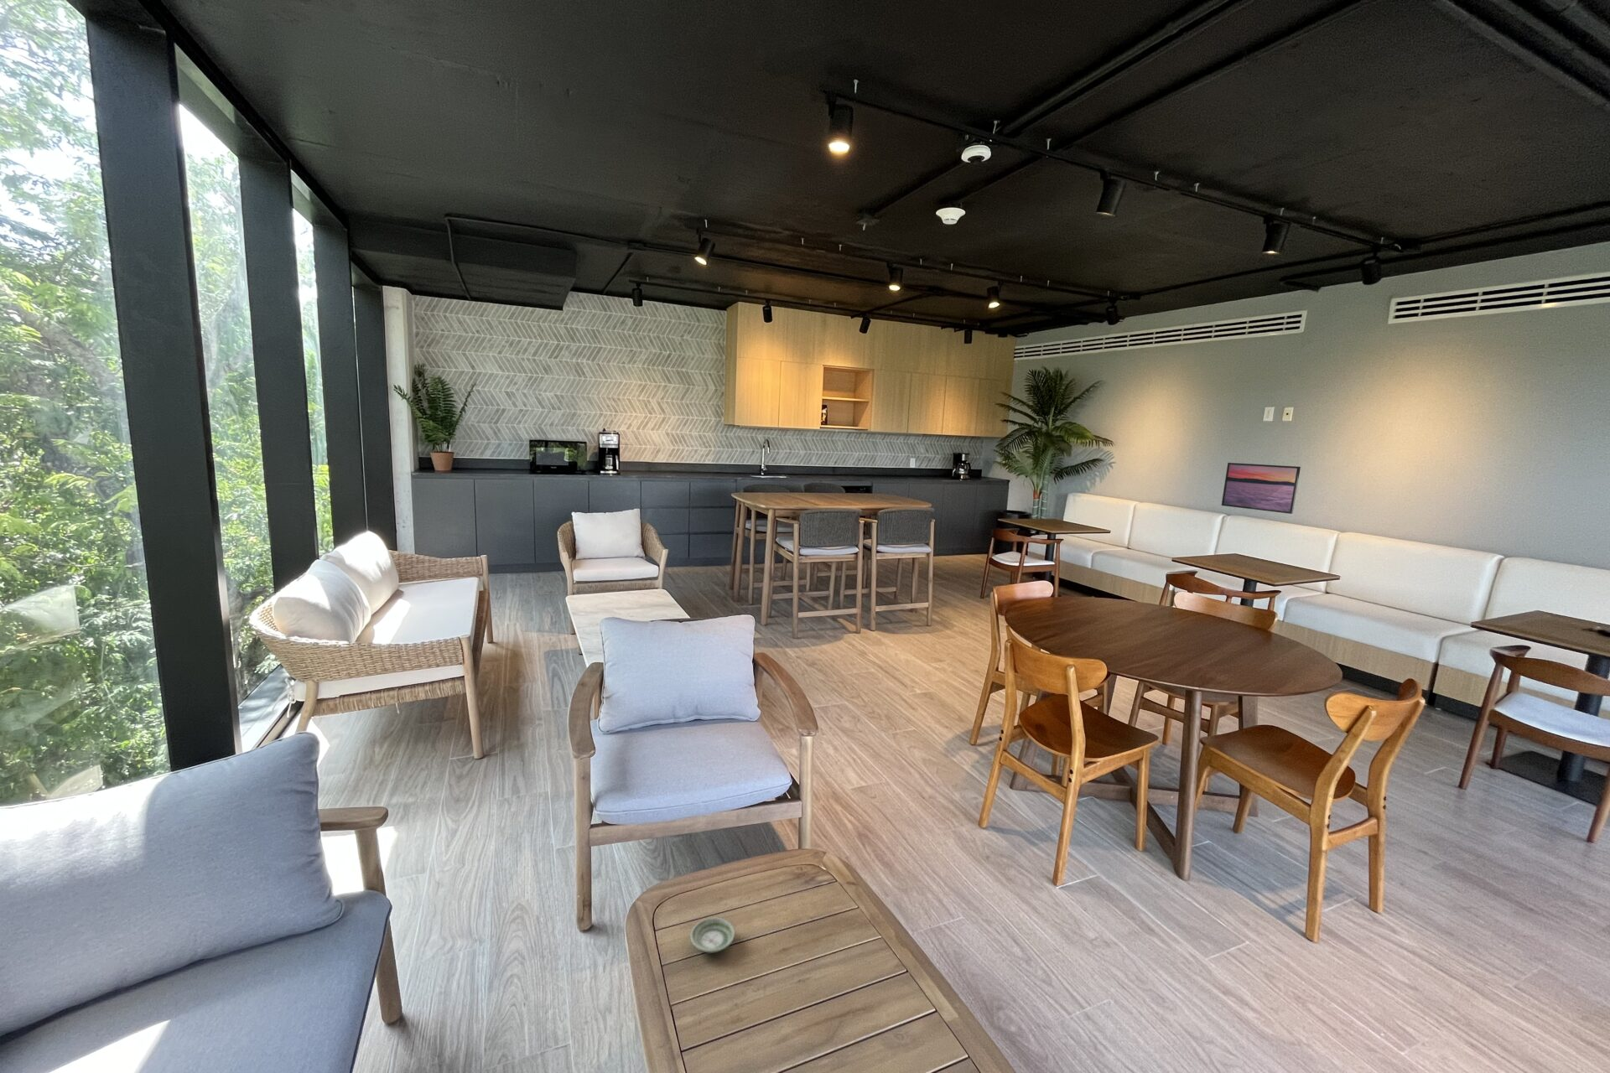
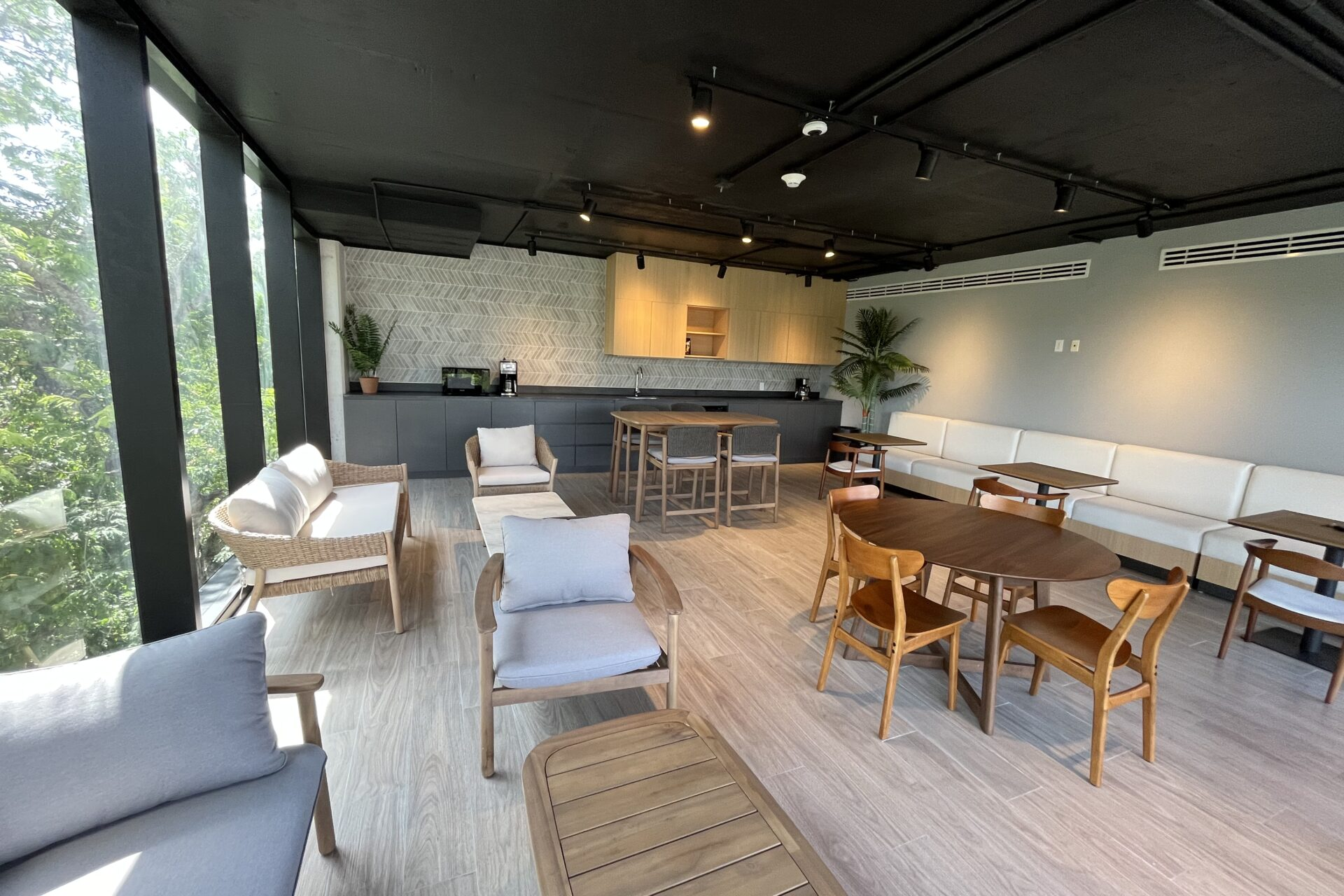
- saucer (712, 938)
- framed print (1259, 487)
